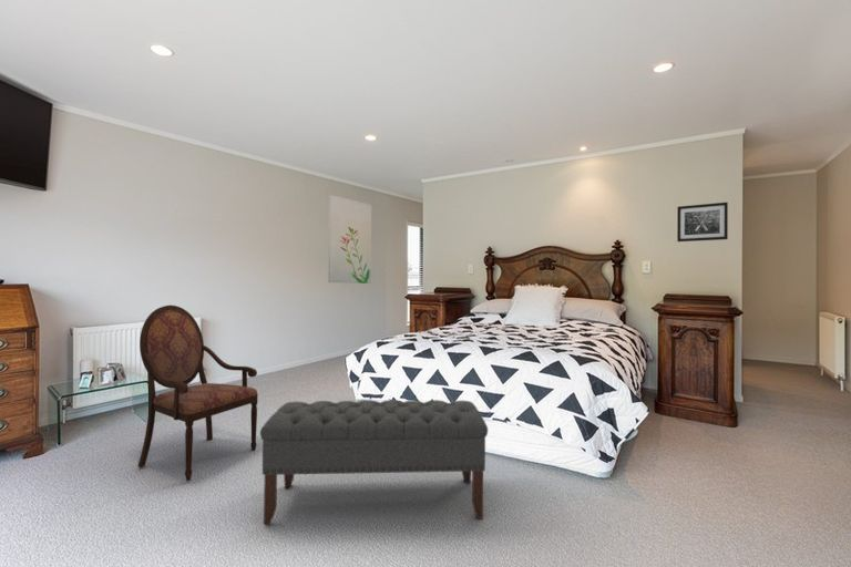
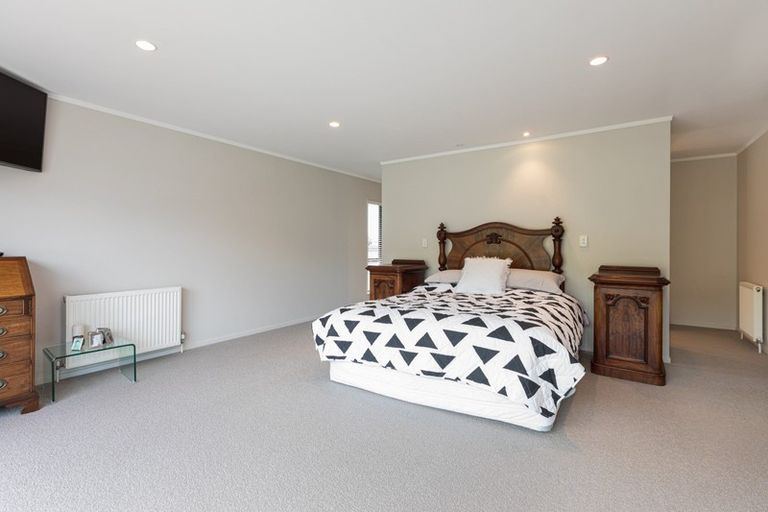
- armchair (193, 379)
- bench (378, 454)
- wall art (350, 241)
- wall art (701, 223)
